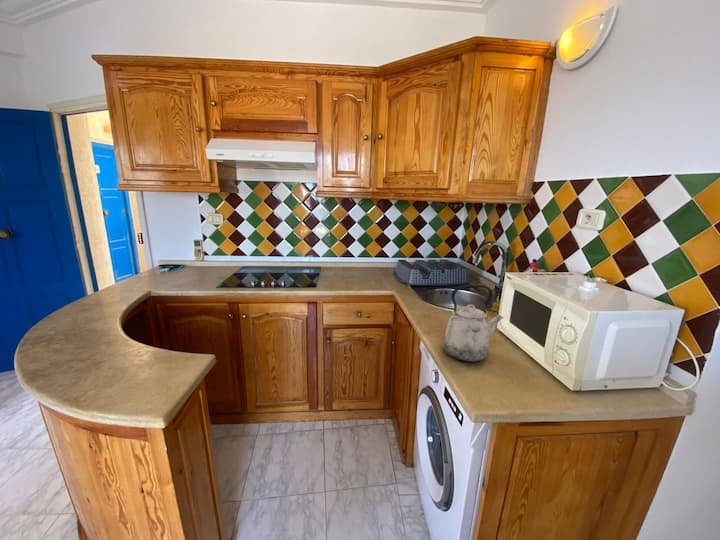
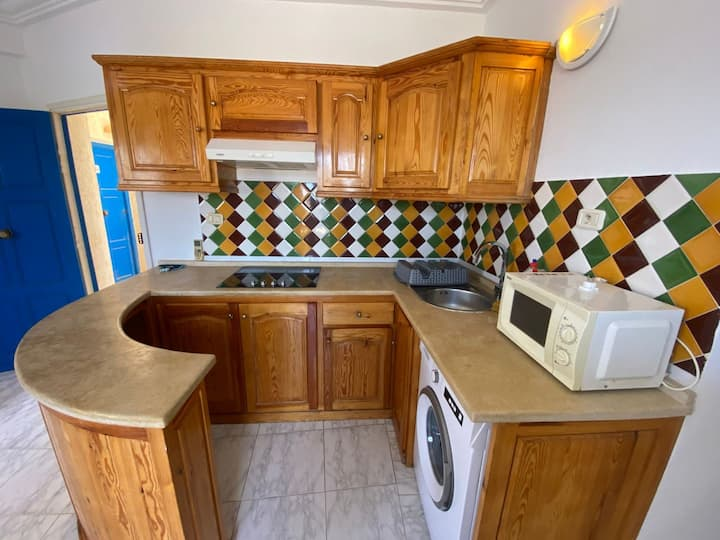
- kettle (476, 320)
